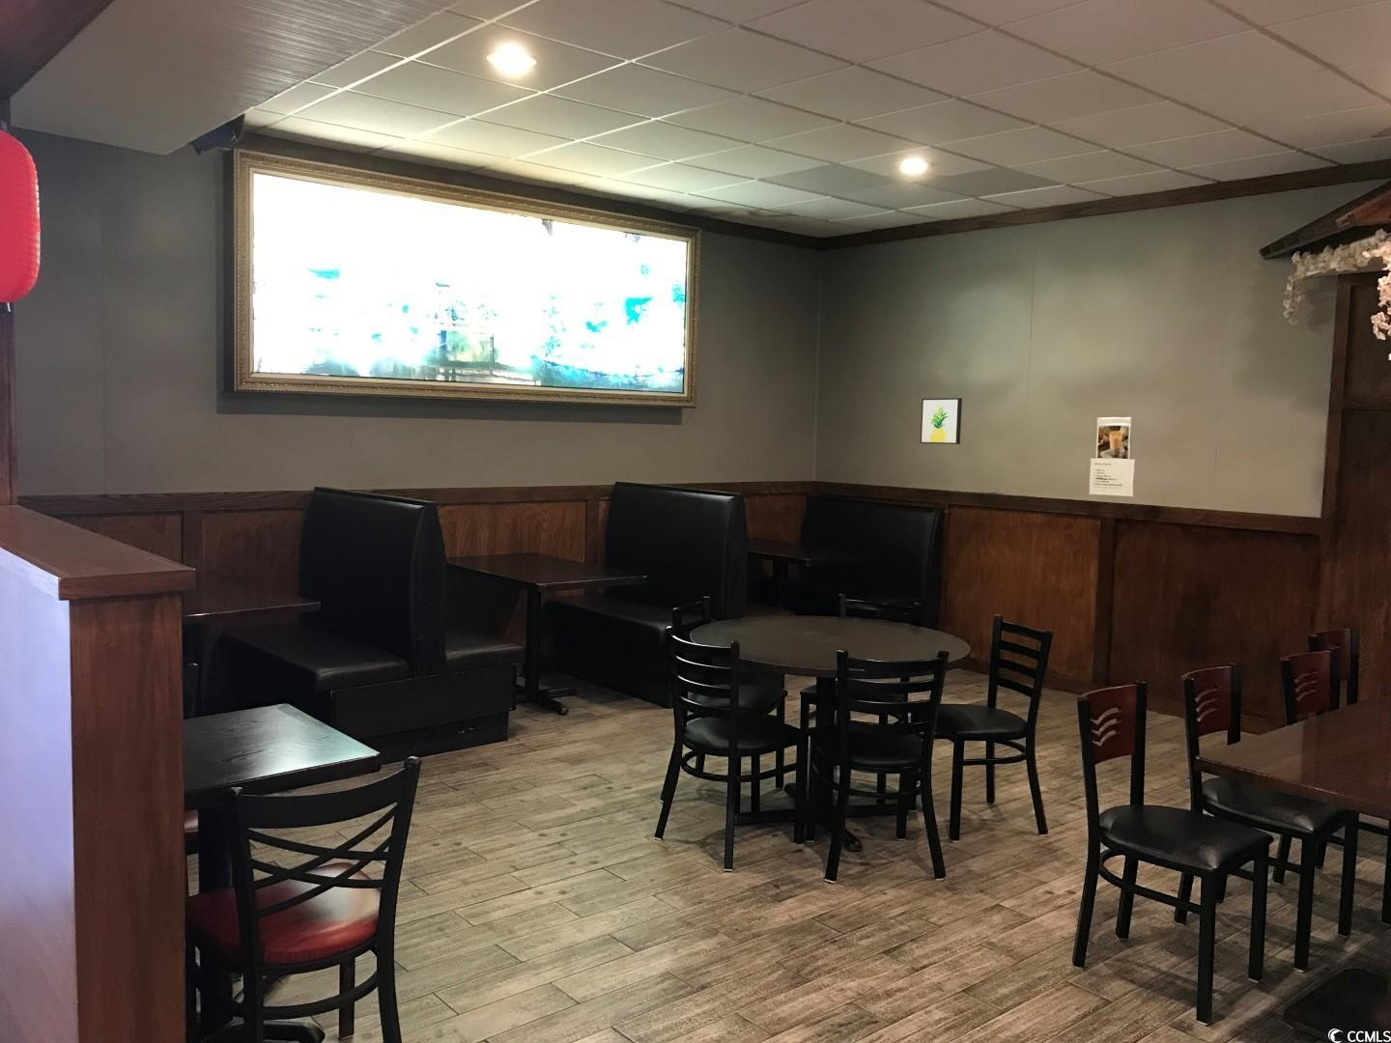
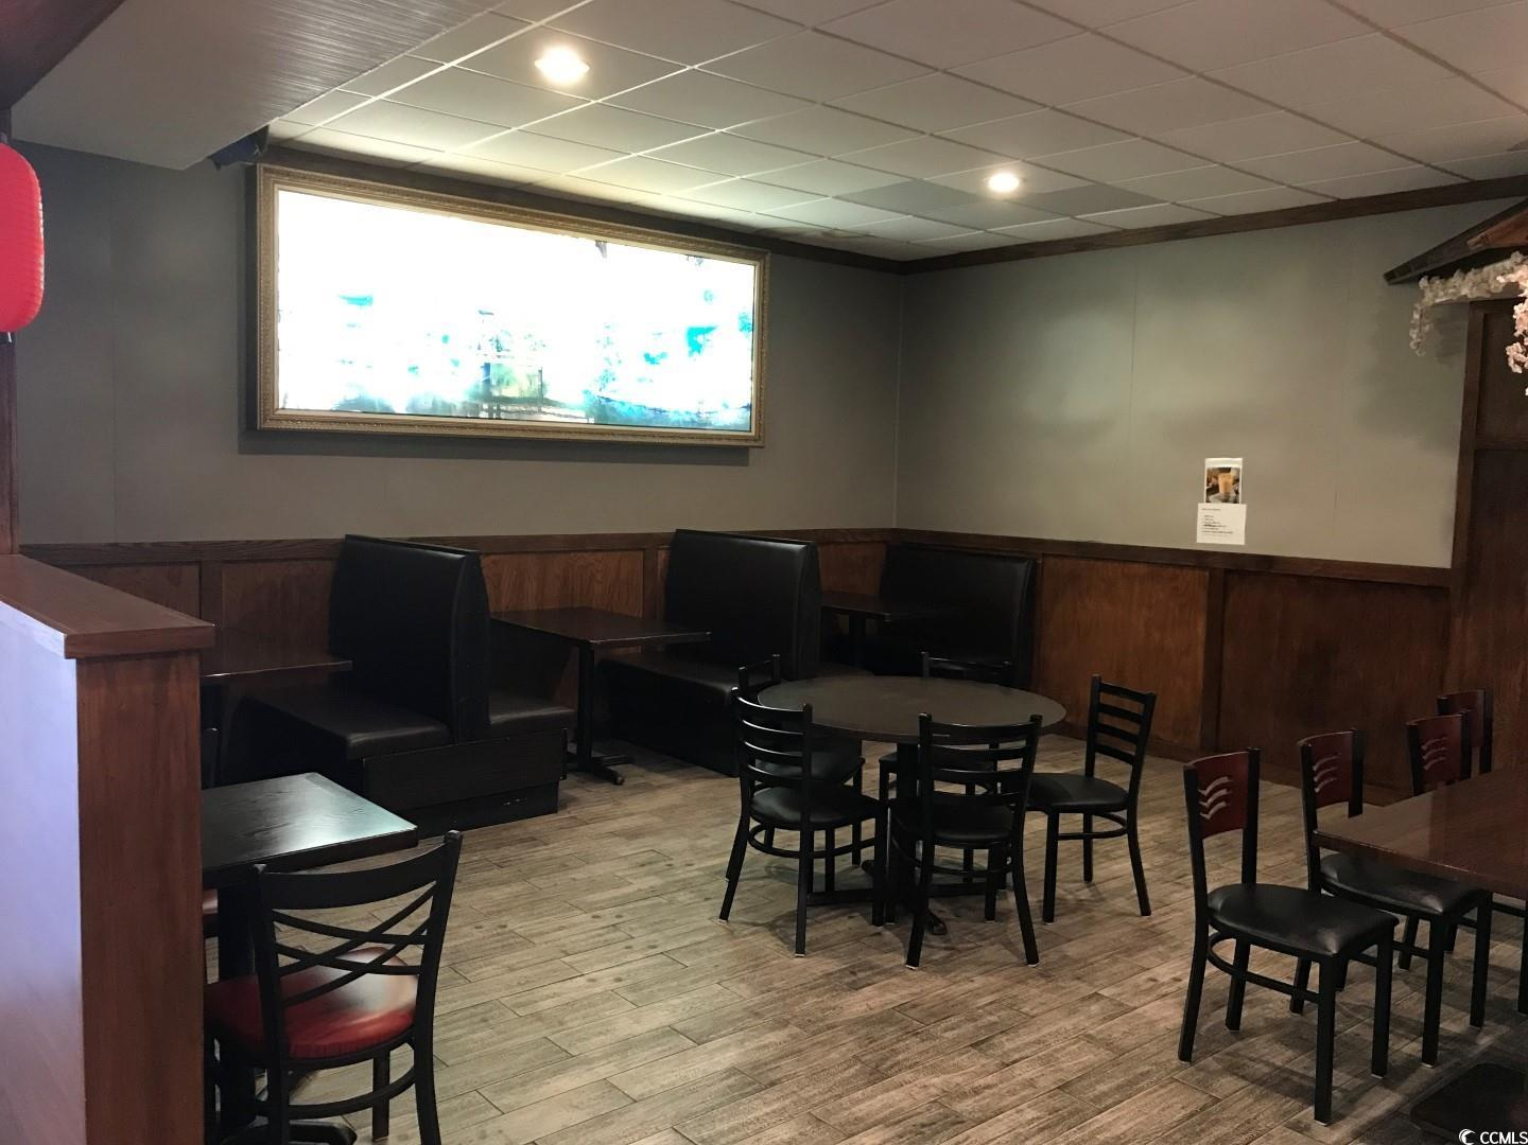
- wall art (940, 421)
